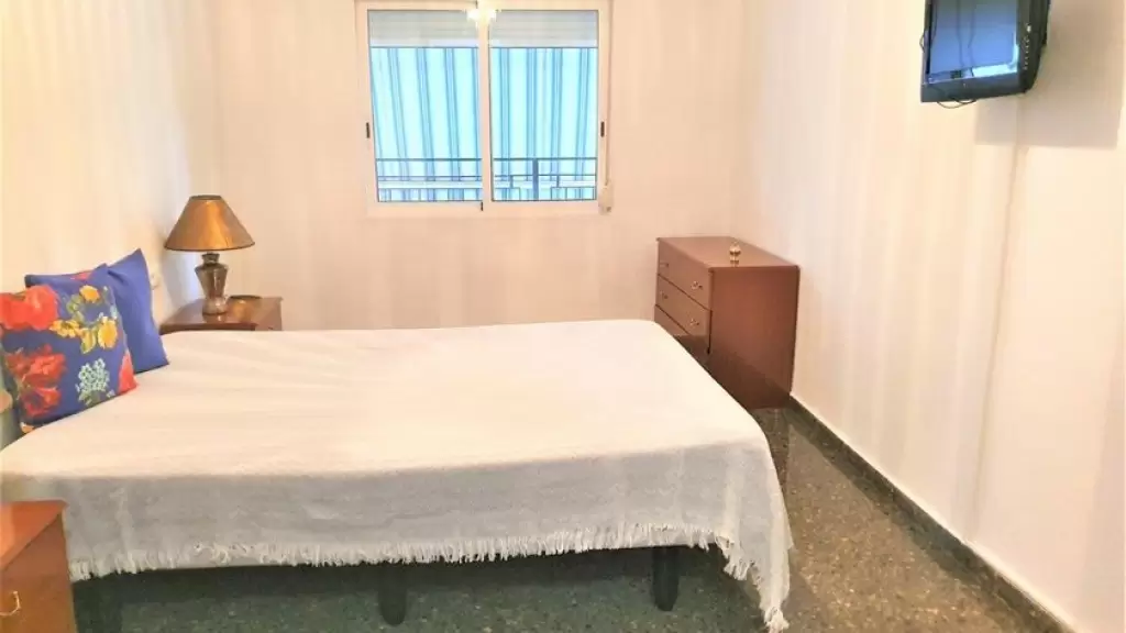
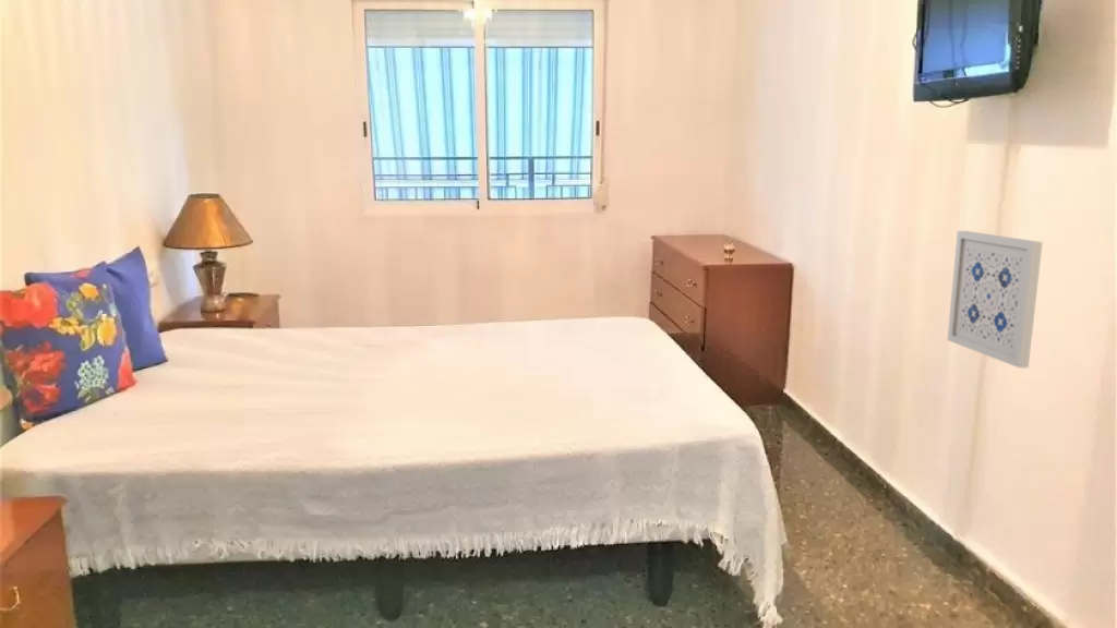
+ wall art (990, 294)
